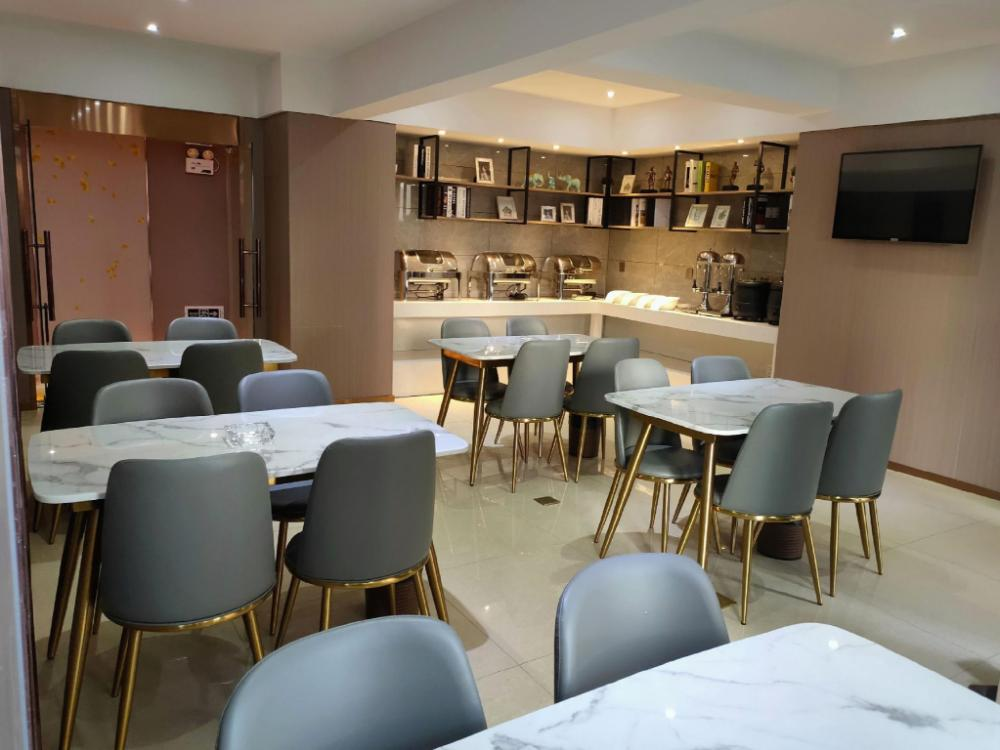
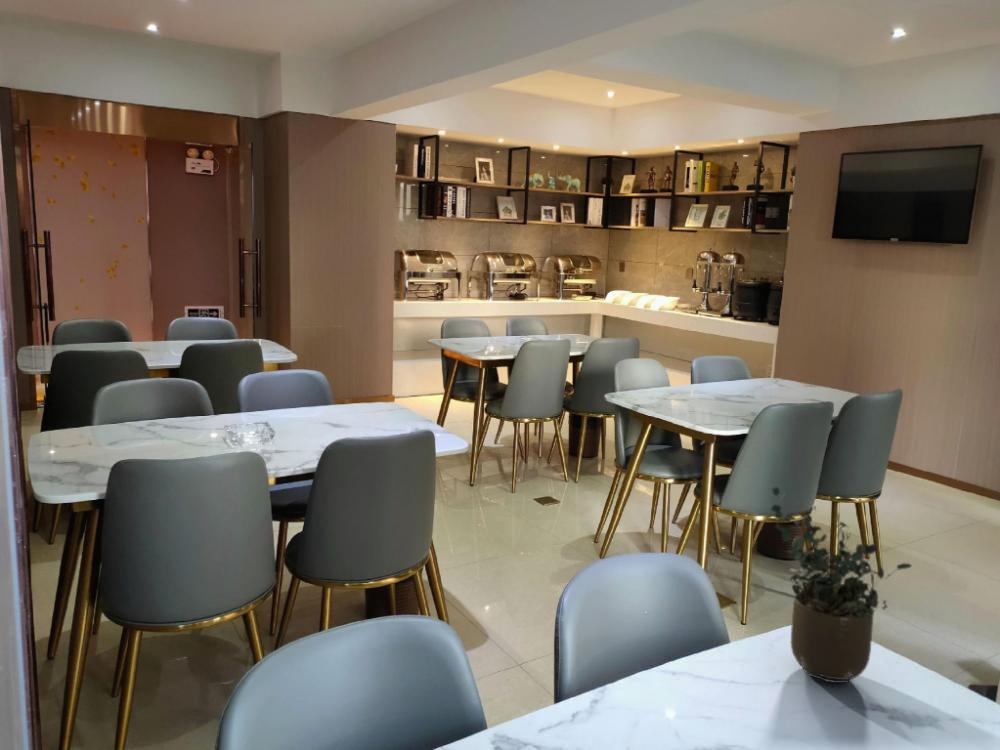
+ potted plant (826, 581)
